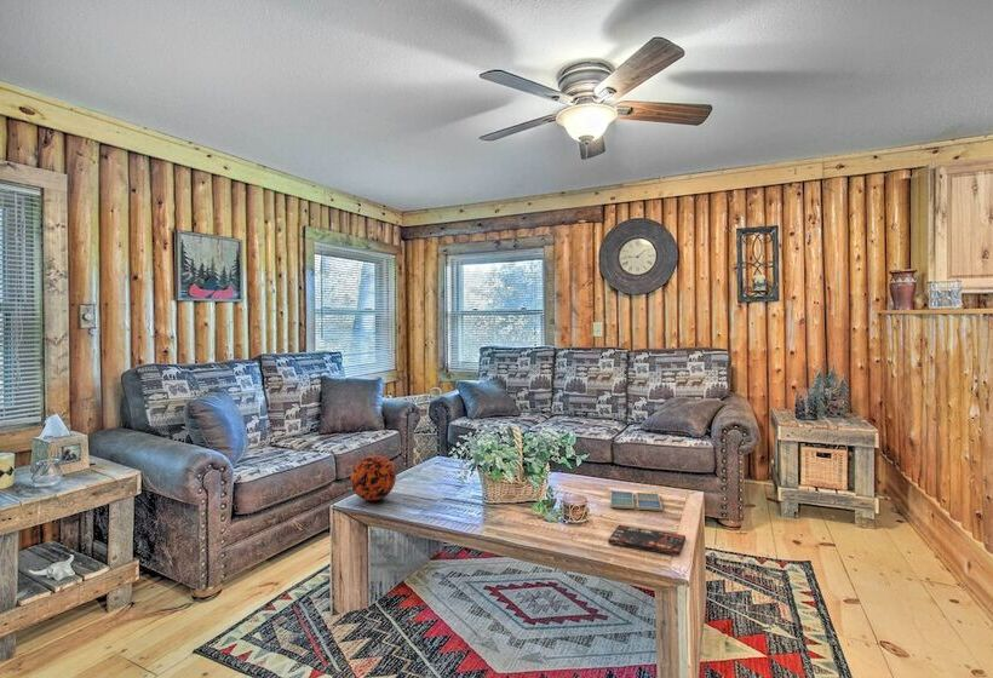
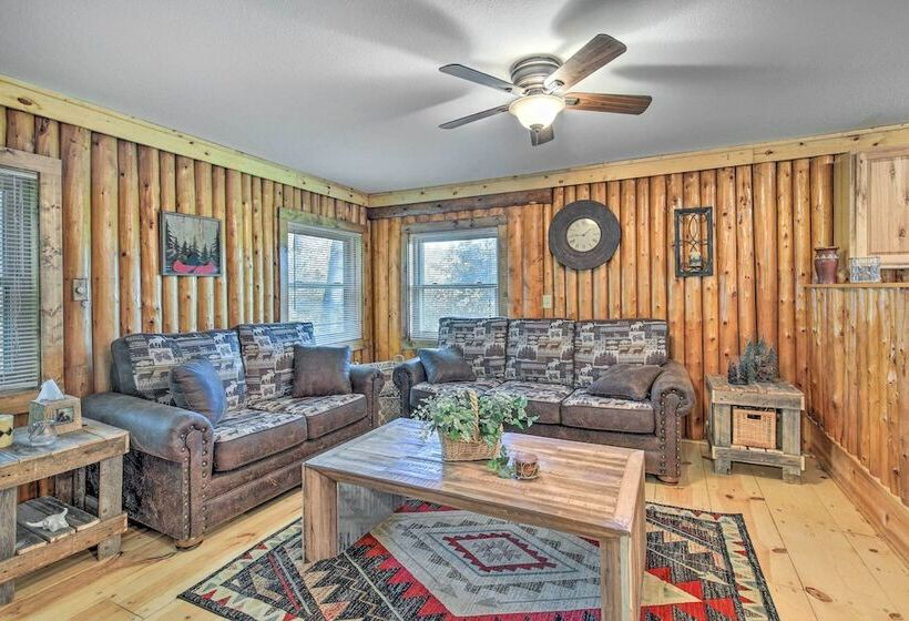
- drink coaster (632, 500)
- decorative ball (373, 477)
- book (647, 539)
